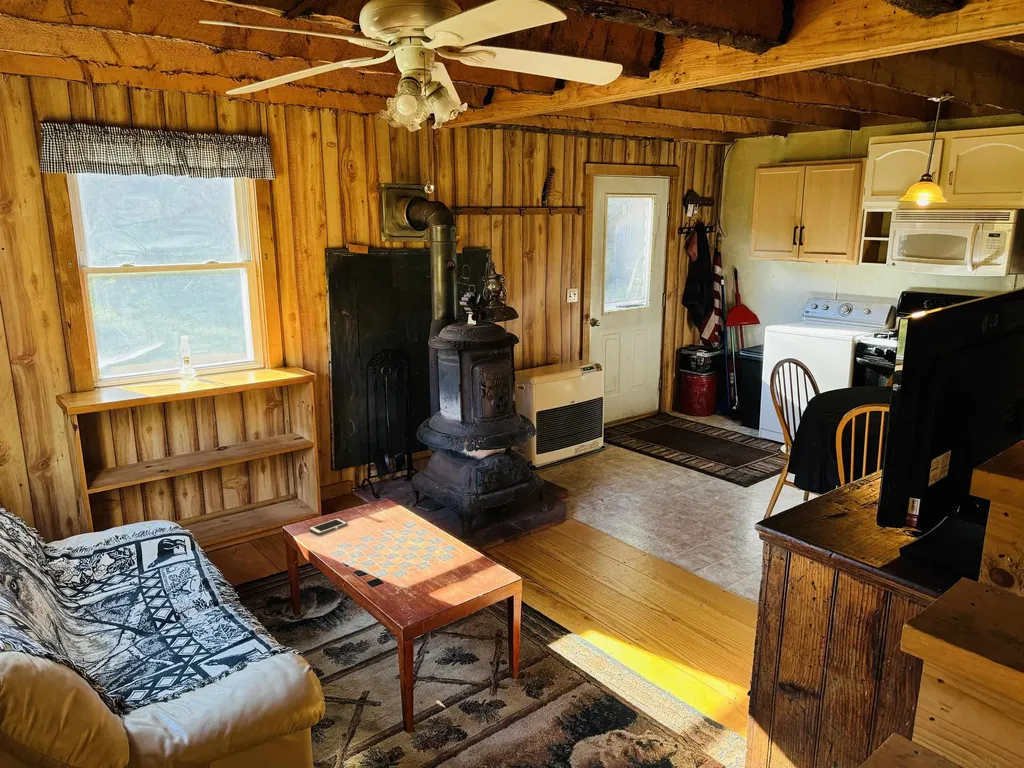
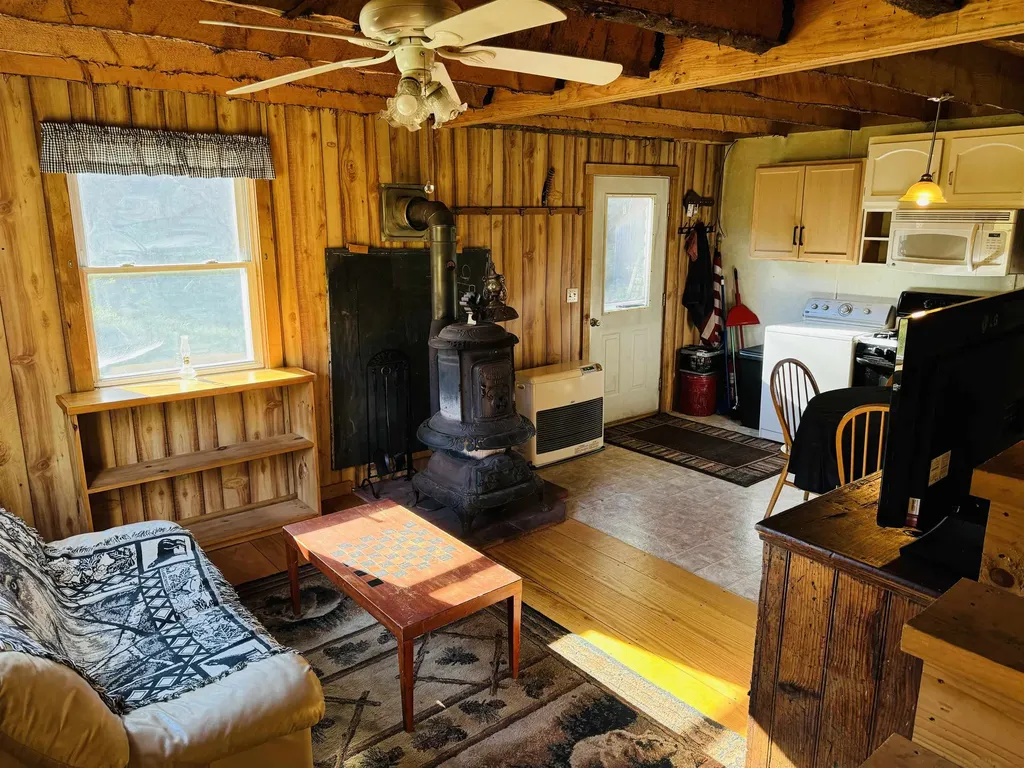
- cell phone (328, 526)
